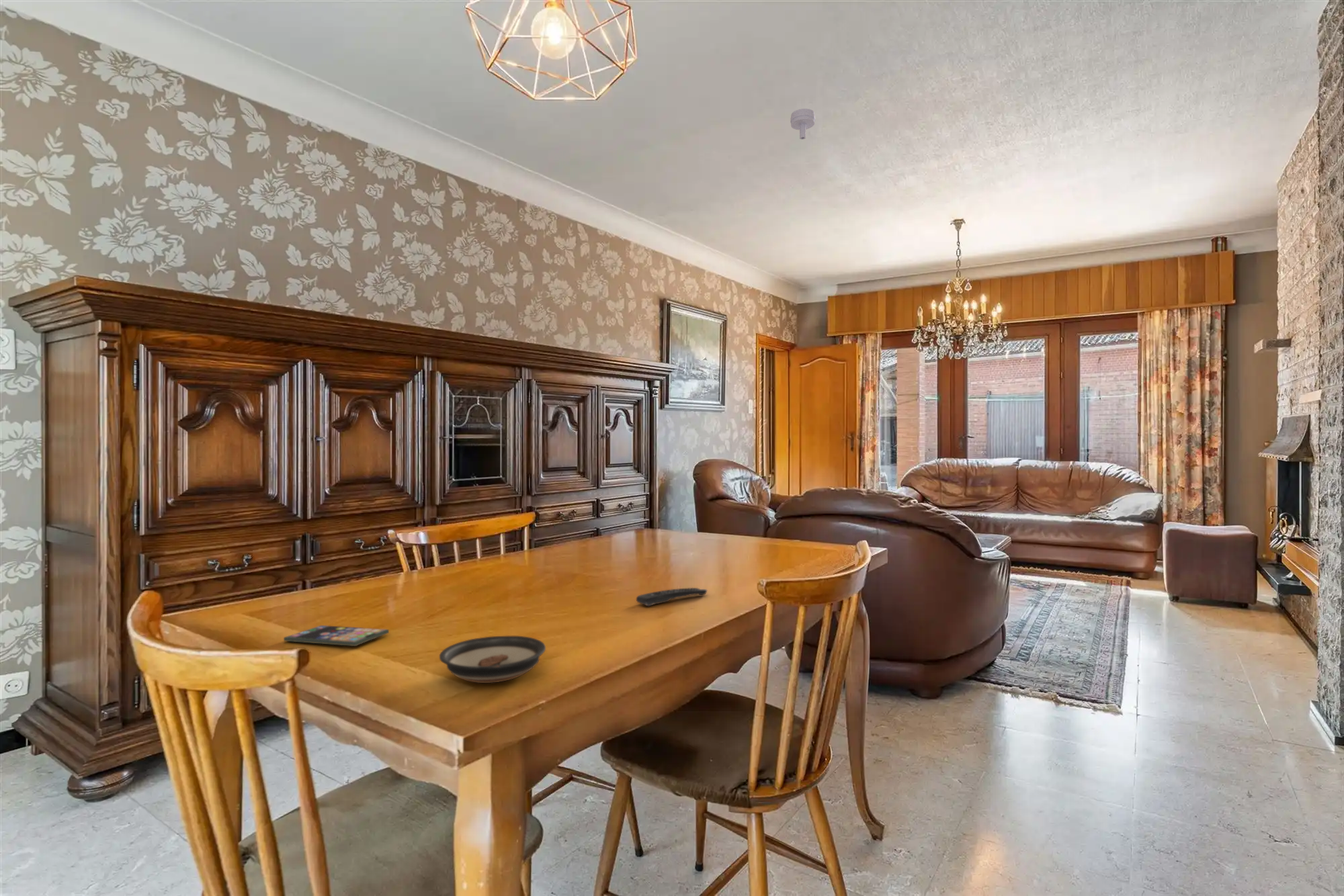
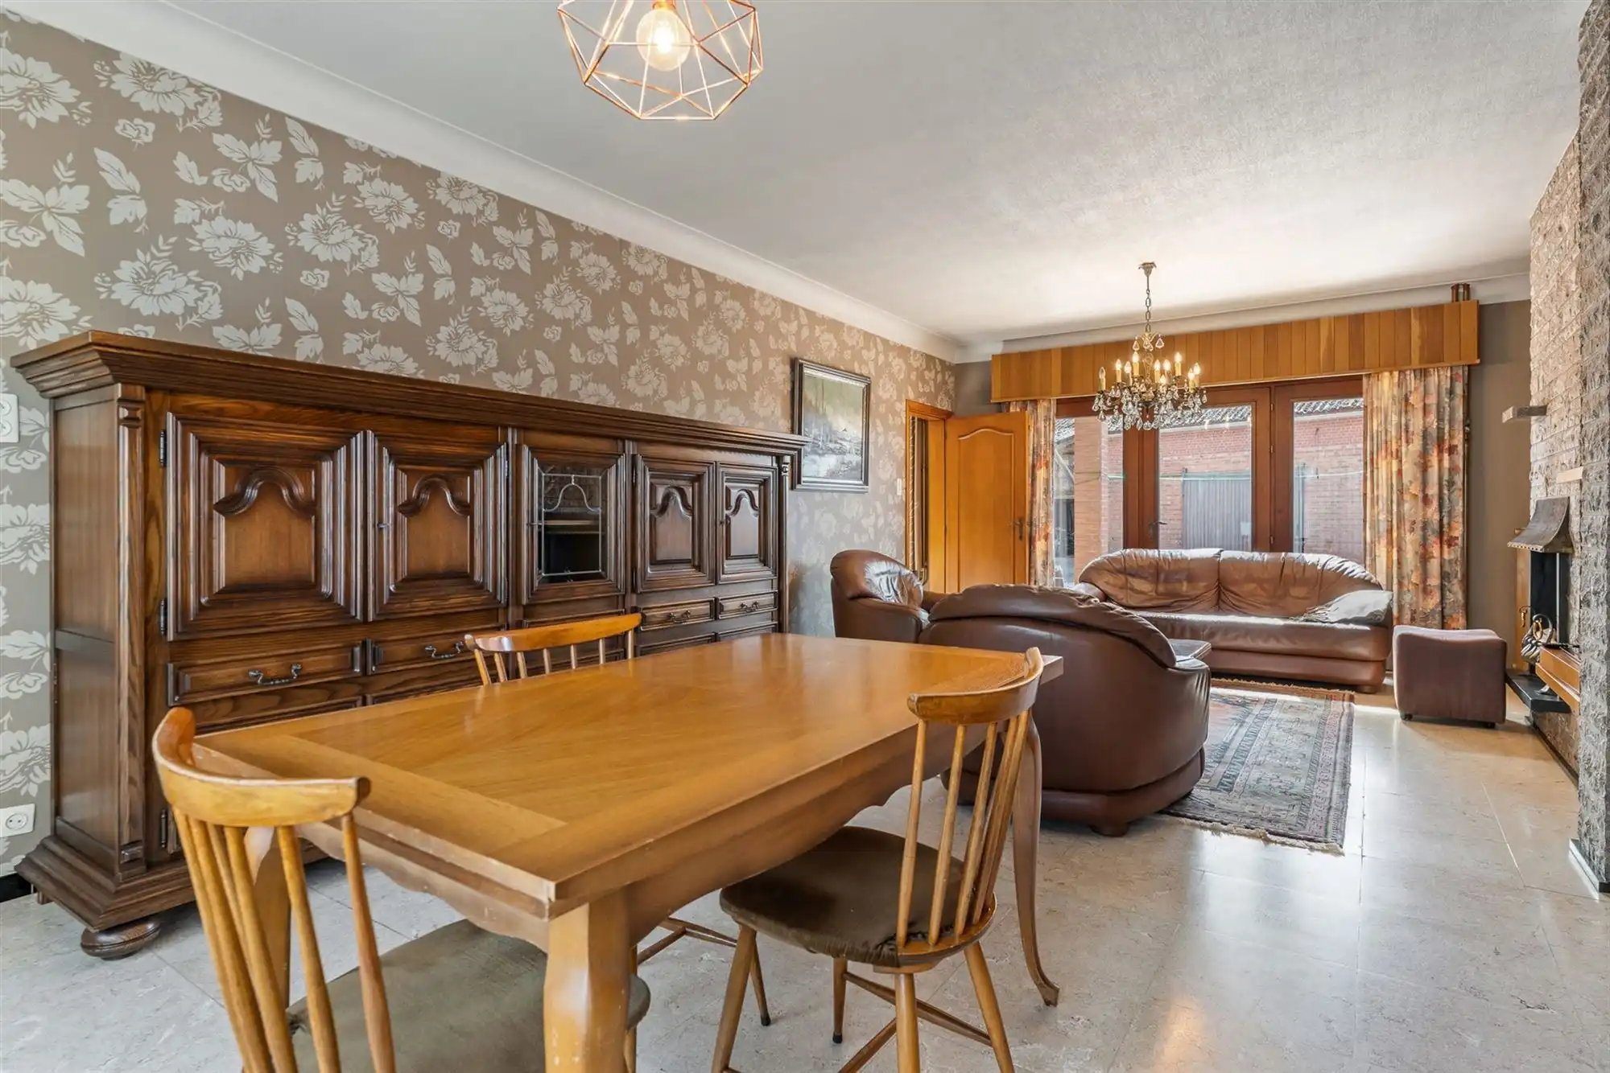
- smartphone (337, 635)
- remote control (674, 594)
- saucer (493, 662)
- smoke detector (802, 126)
